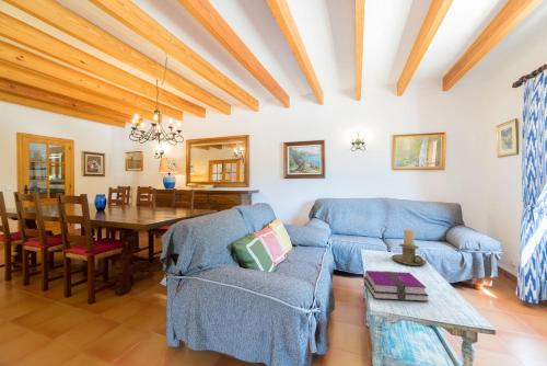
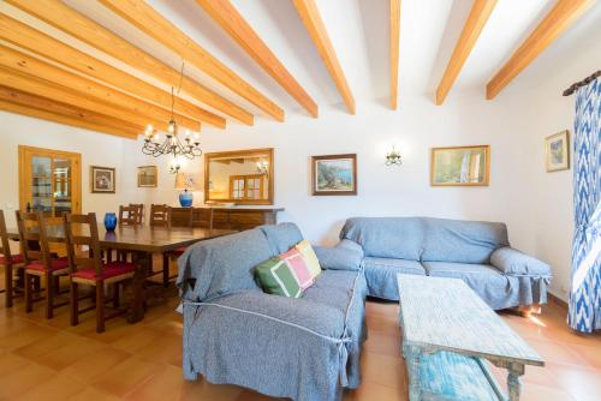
- candle holder (408, 244)
- hardback book (393, 284)
